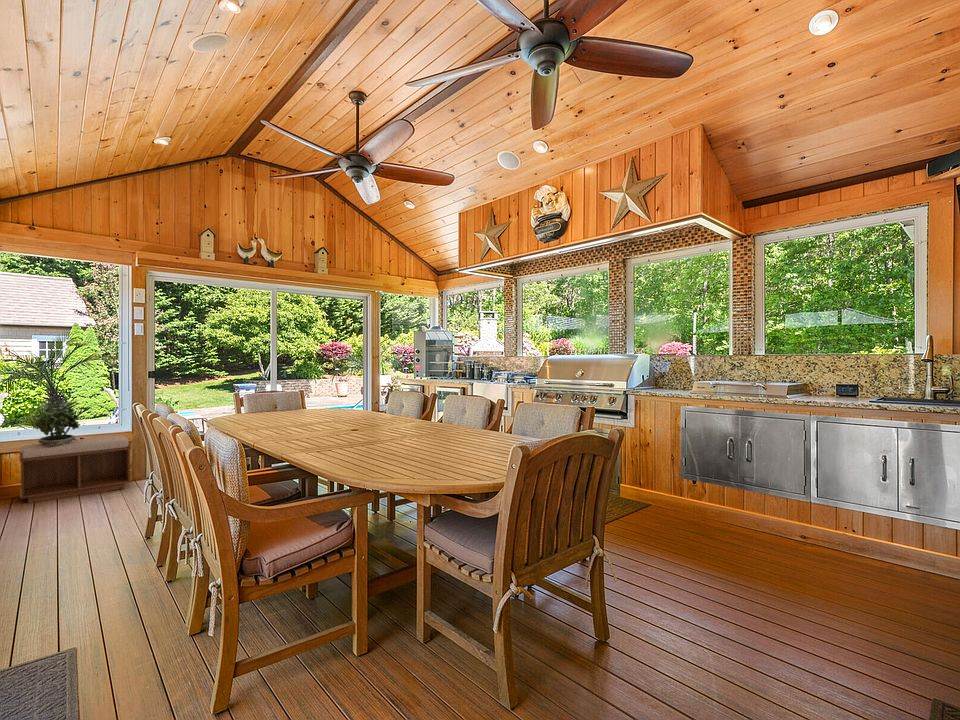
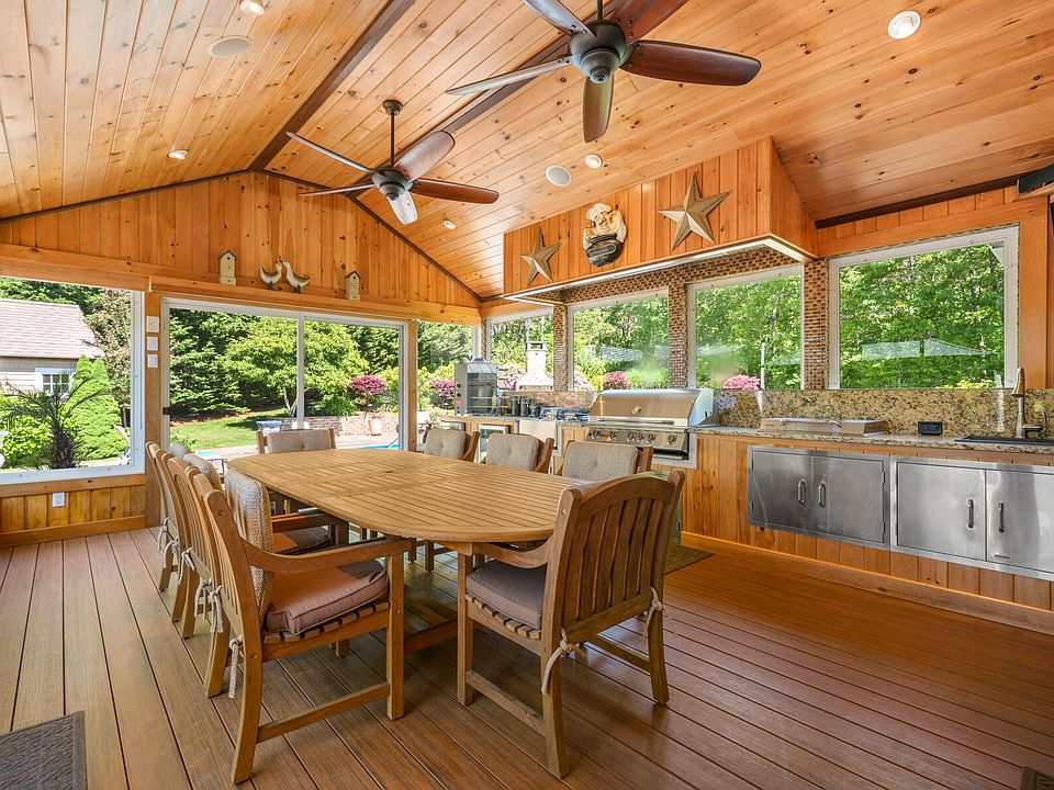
- bench (77, 466)
- potted plant (56, 422)
